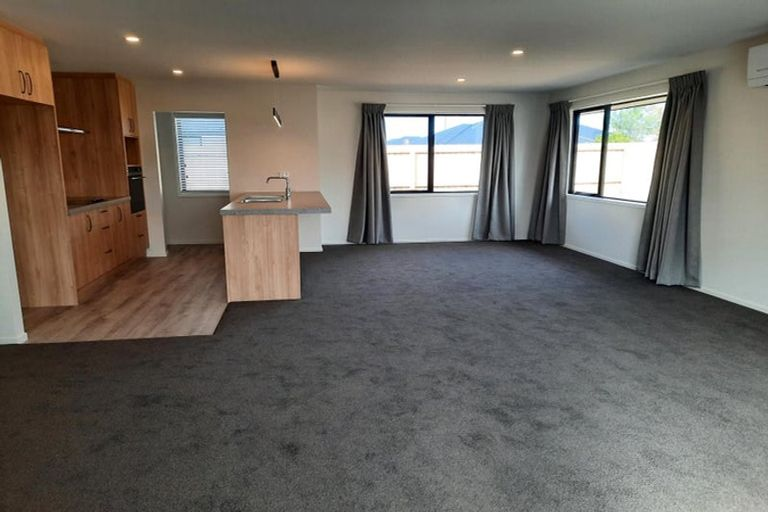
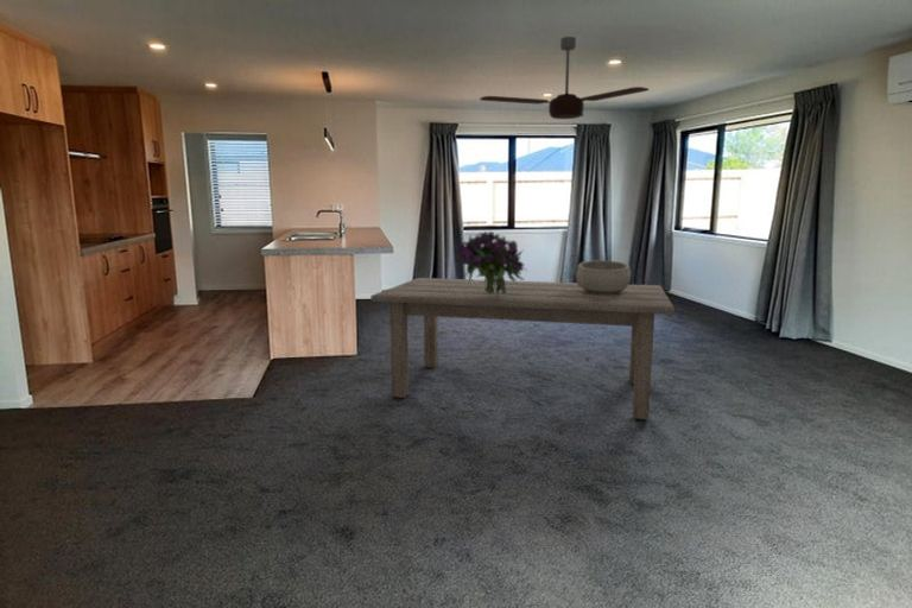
+ dining table (522, 319)
+ decorative bowl (602, 278)
+ bouquet (490, 262)
+ ceiling fan (565, 81)
